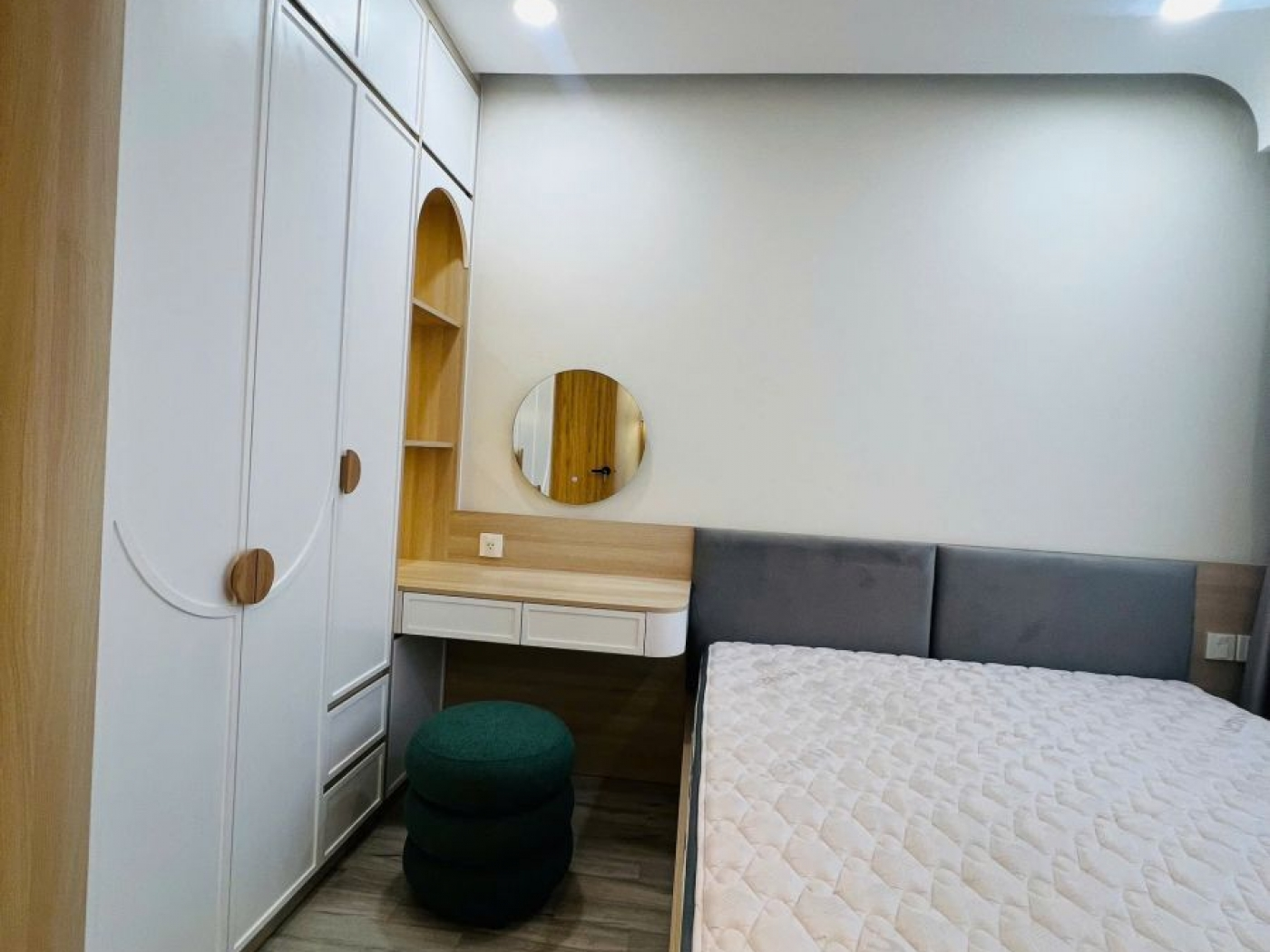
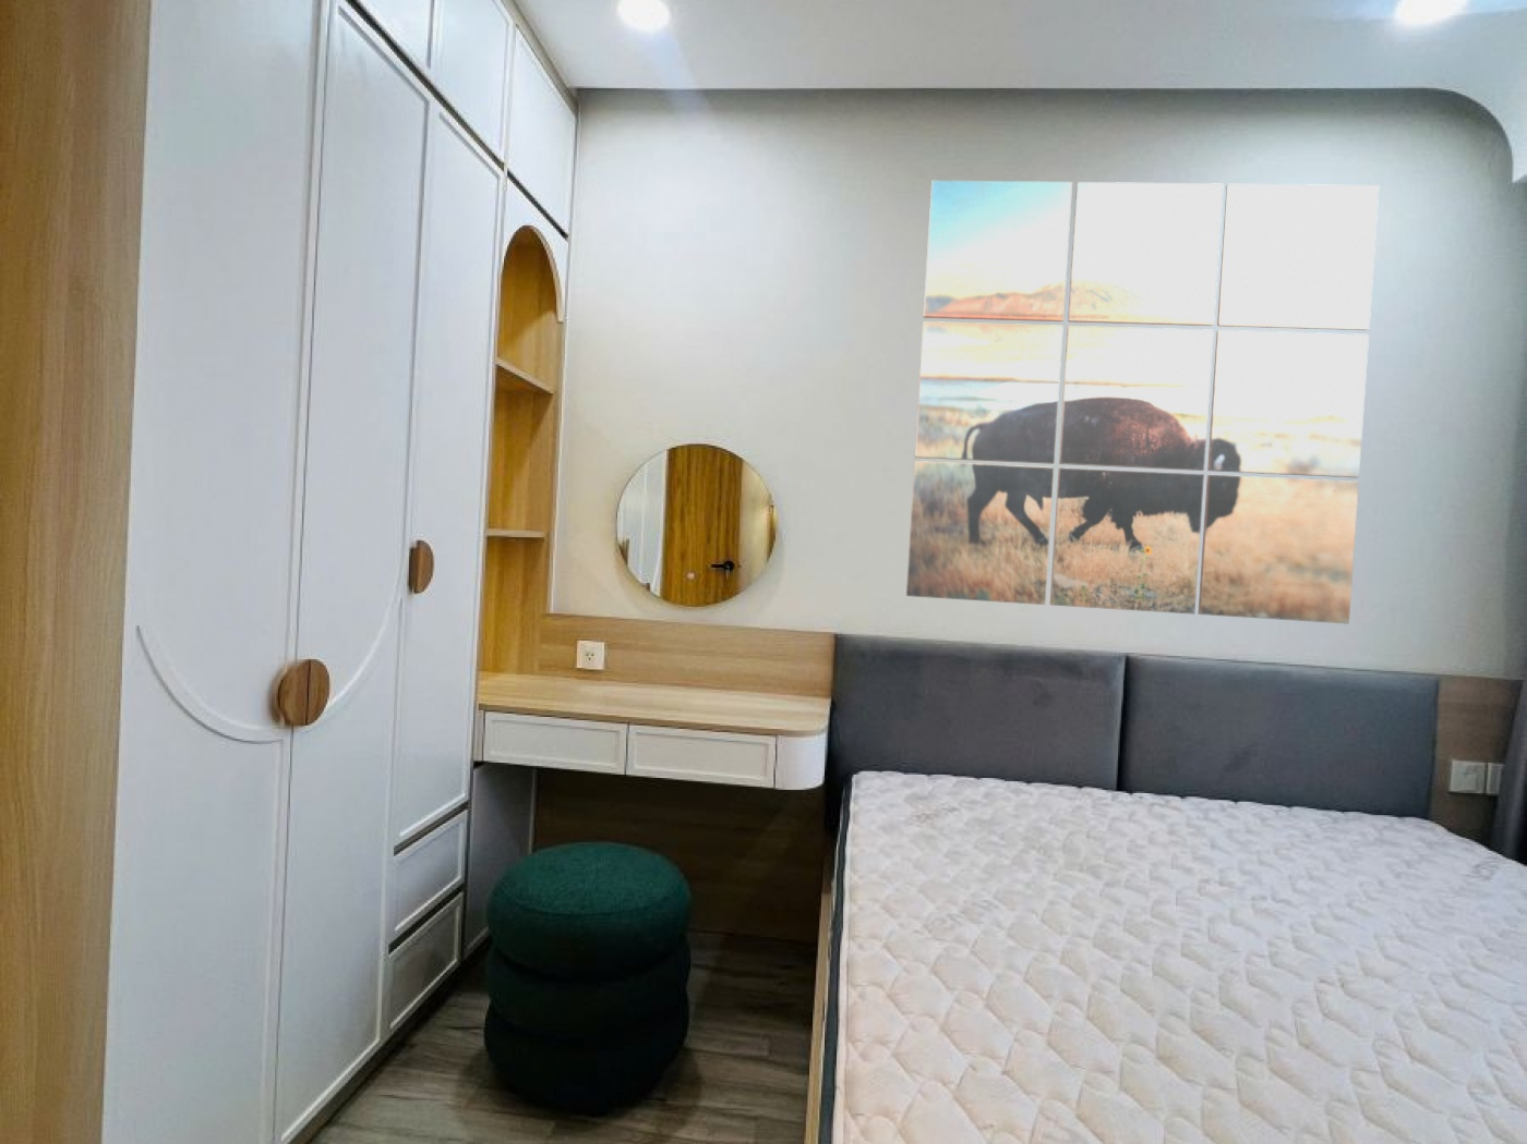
+ wall art (1134, 397)
